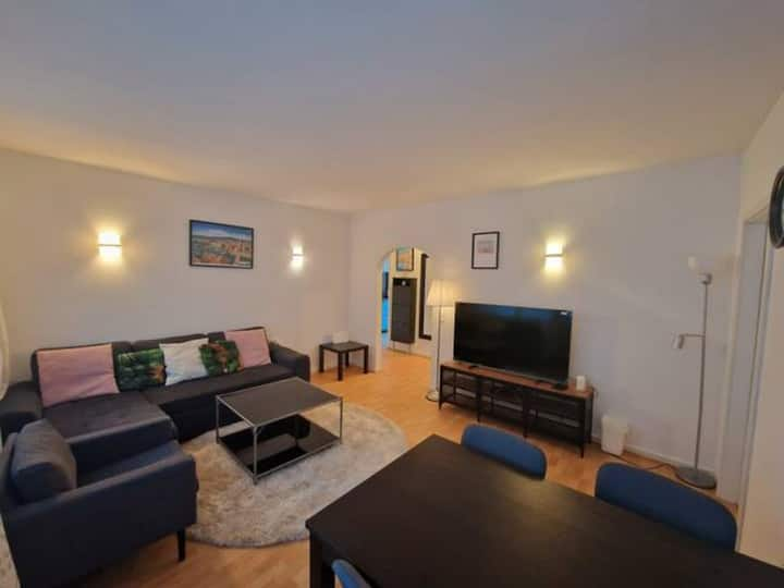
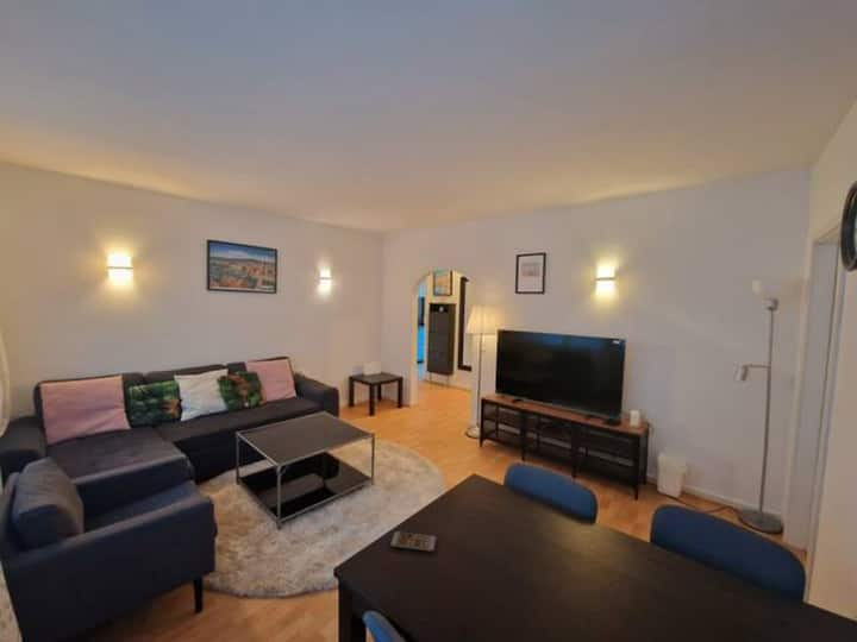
+ smartphone (413, 541)
